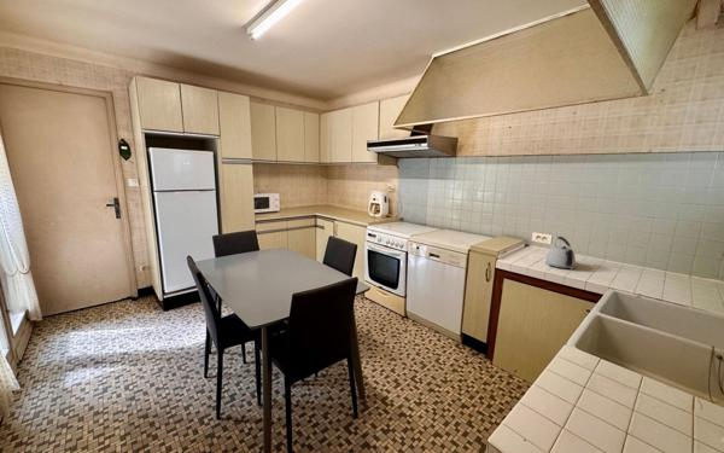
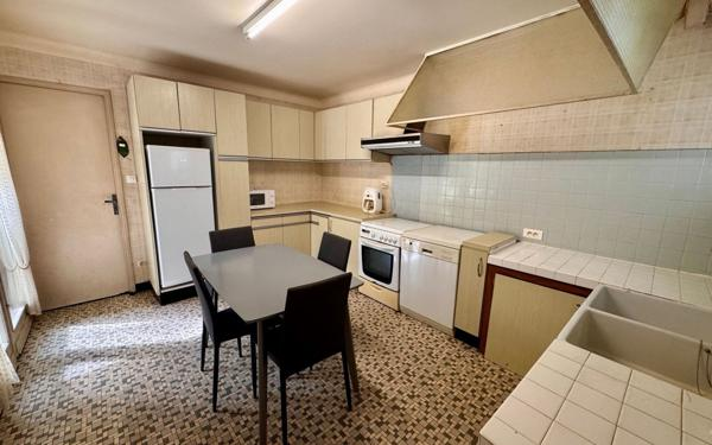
- kettle (561, 251)
